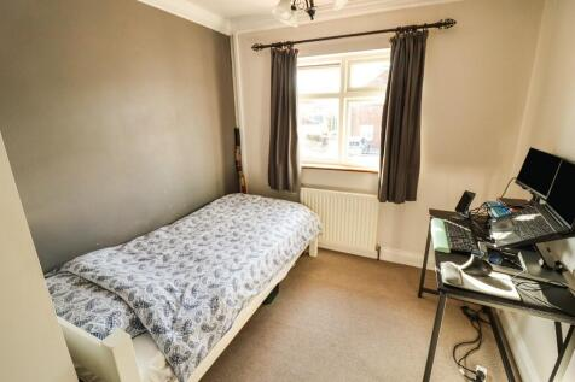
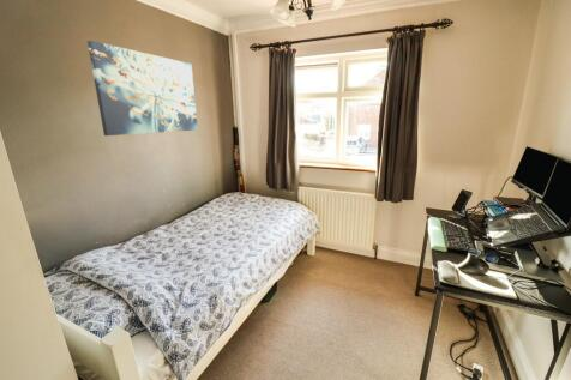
+ wall art (154, 95)
